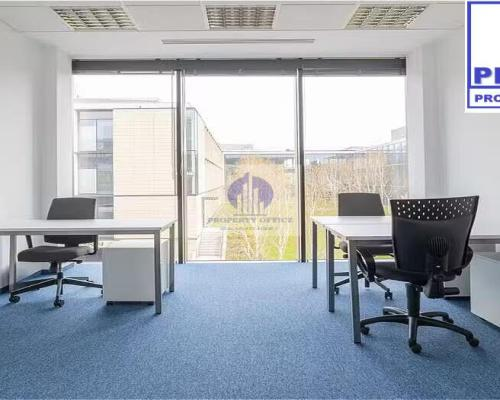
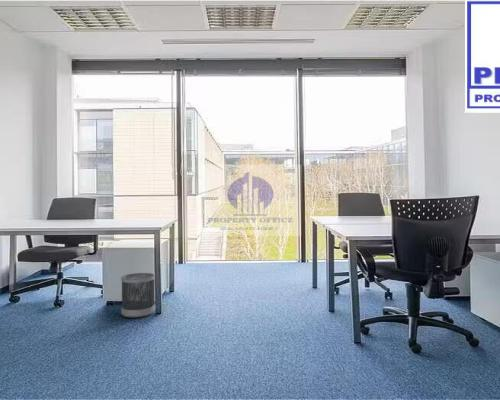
+ wastebasket (138, 294)
